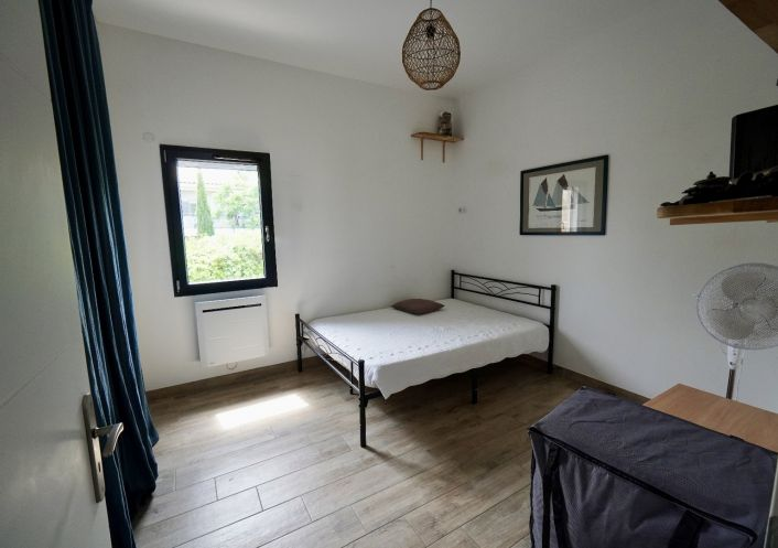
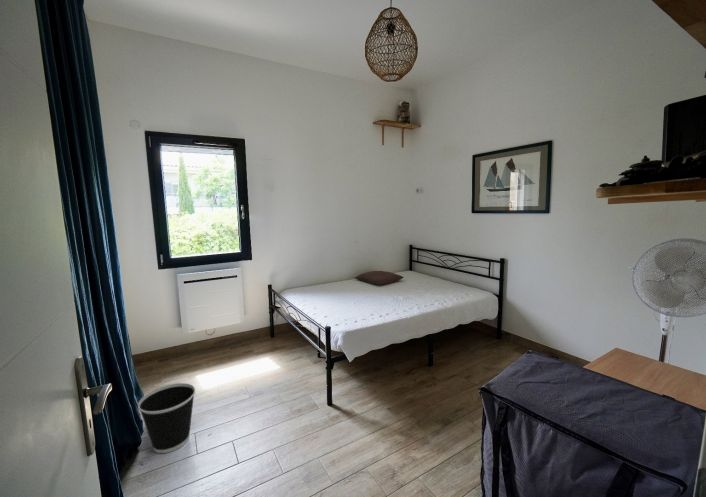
+ wastebasket (169, 418)
